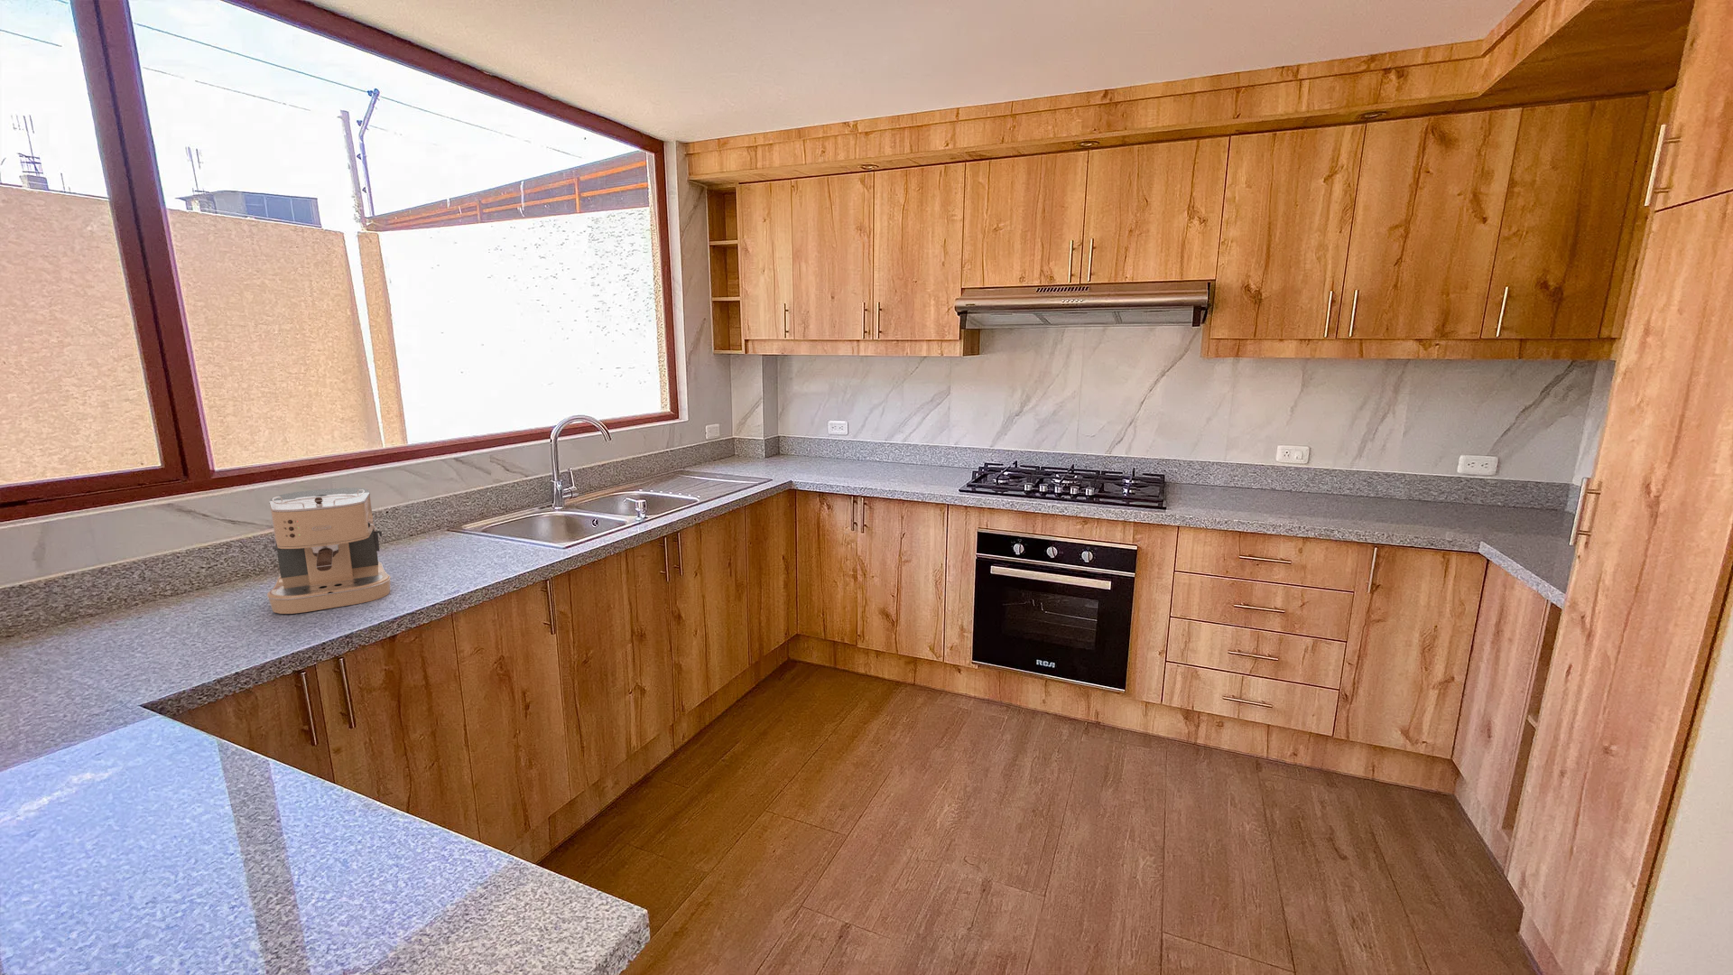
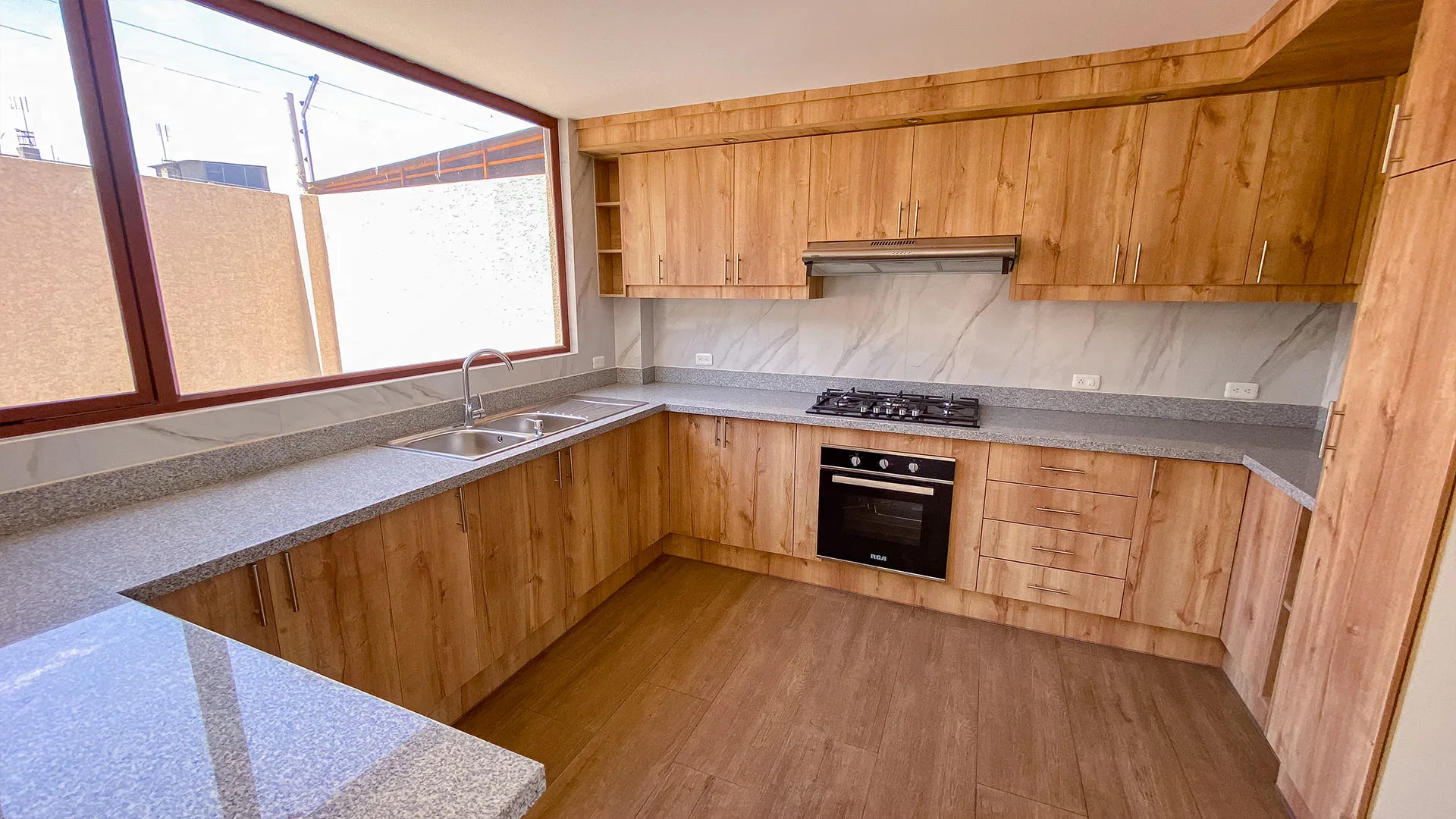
- coffee maker (326, 545)
